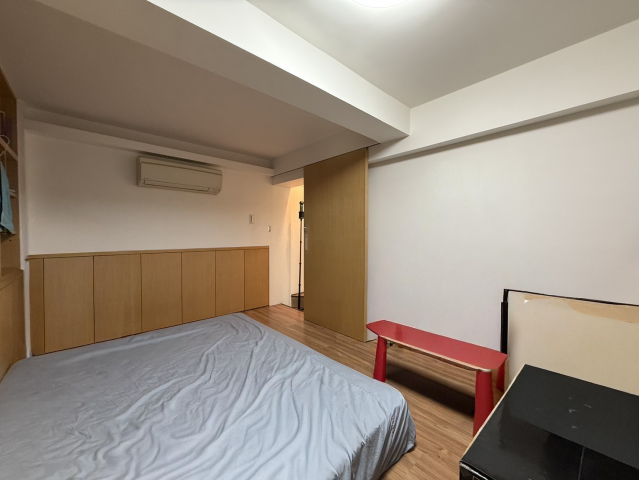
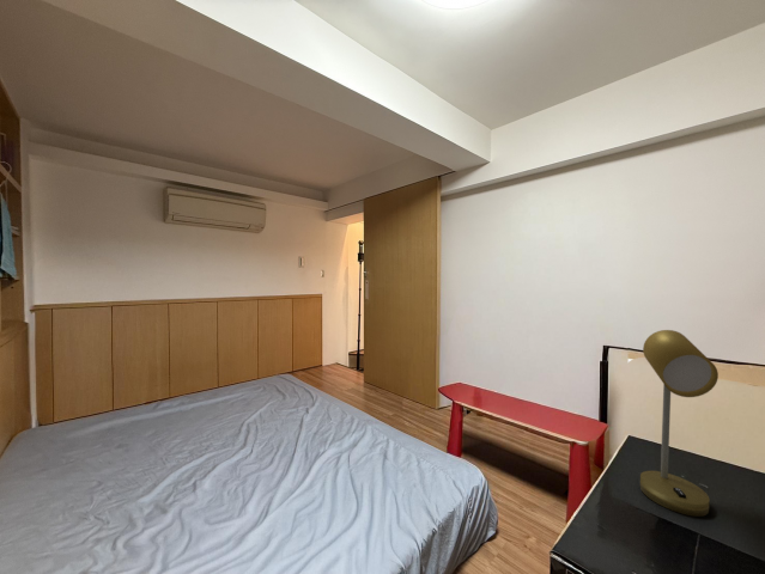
+ desk lamp (669, 415)
